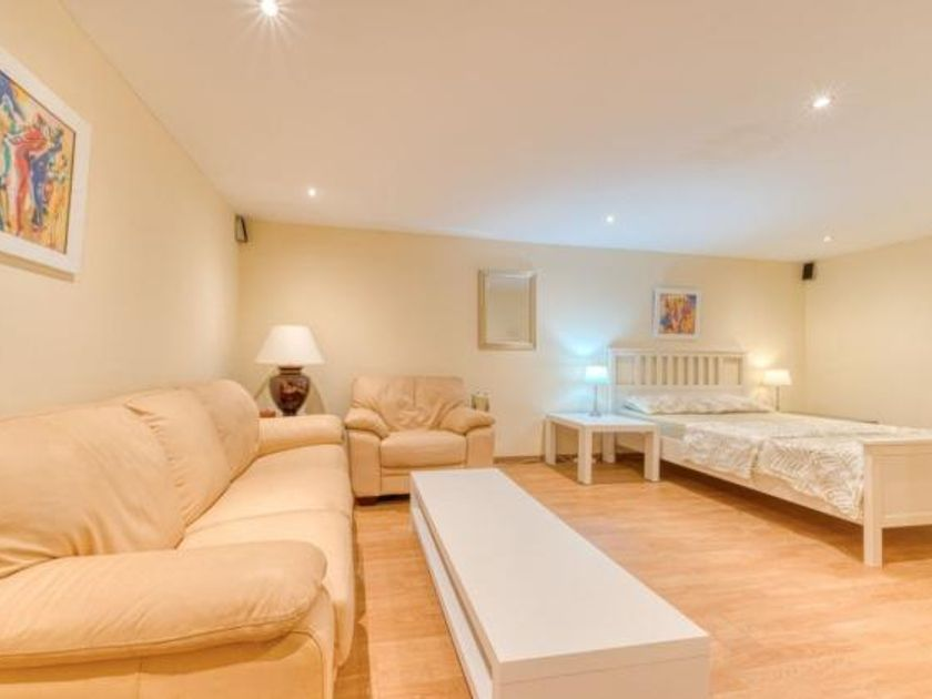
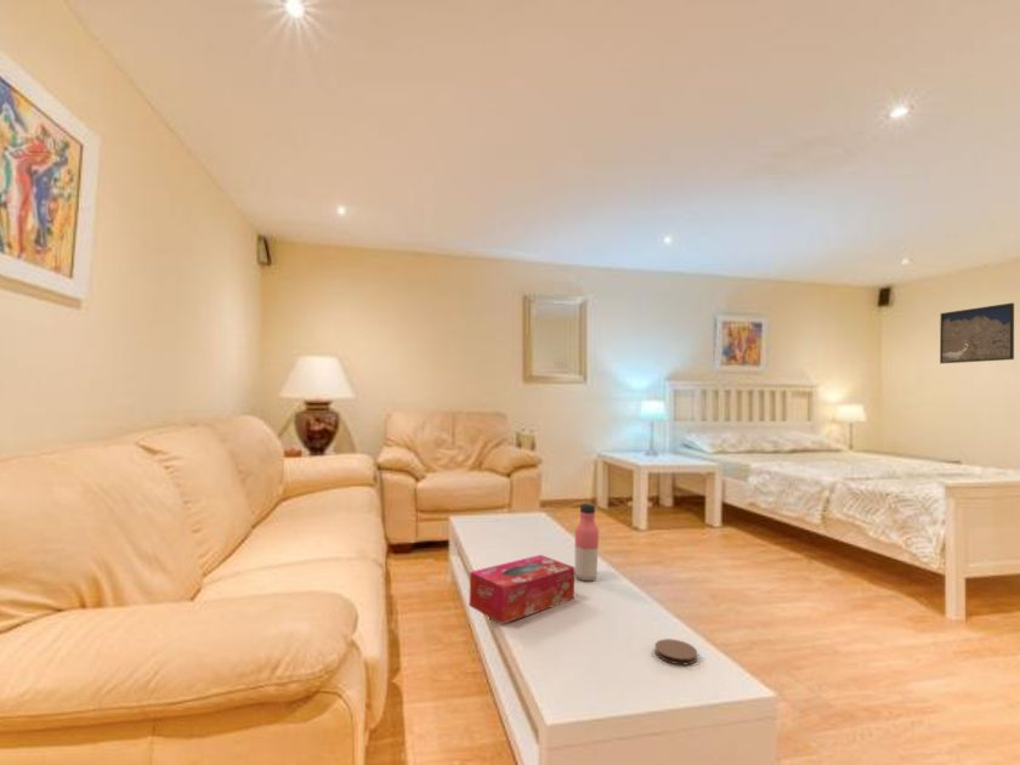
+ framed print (974, 334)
+ coaster (675, 651)
+ water bottle (586, 540)
+ tissue box (522, 585)
